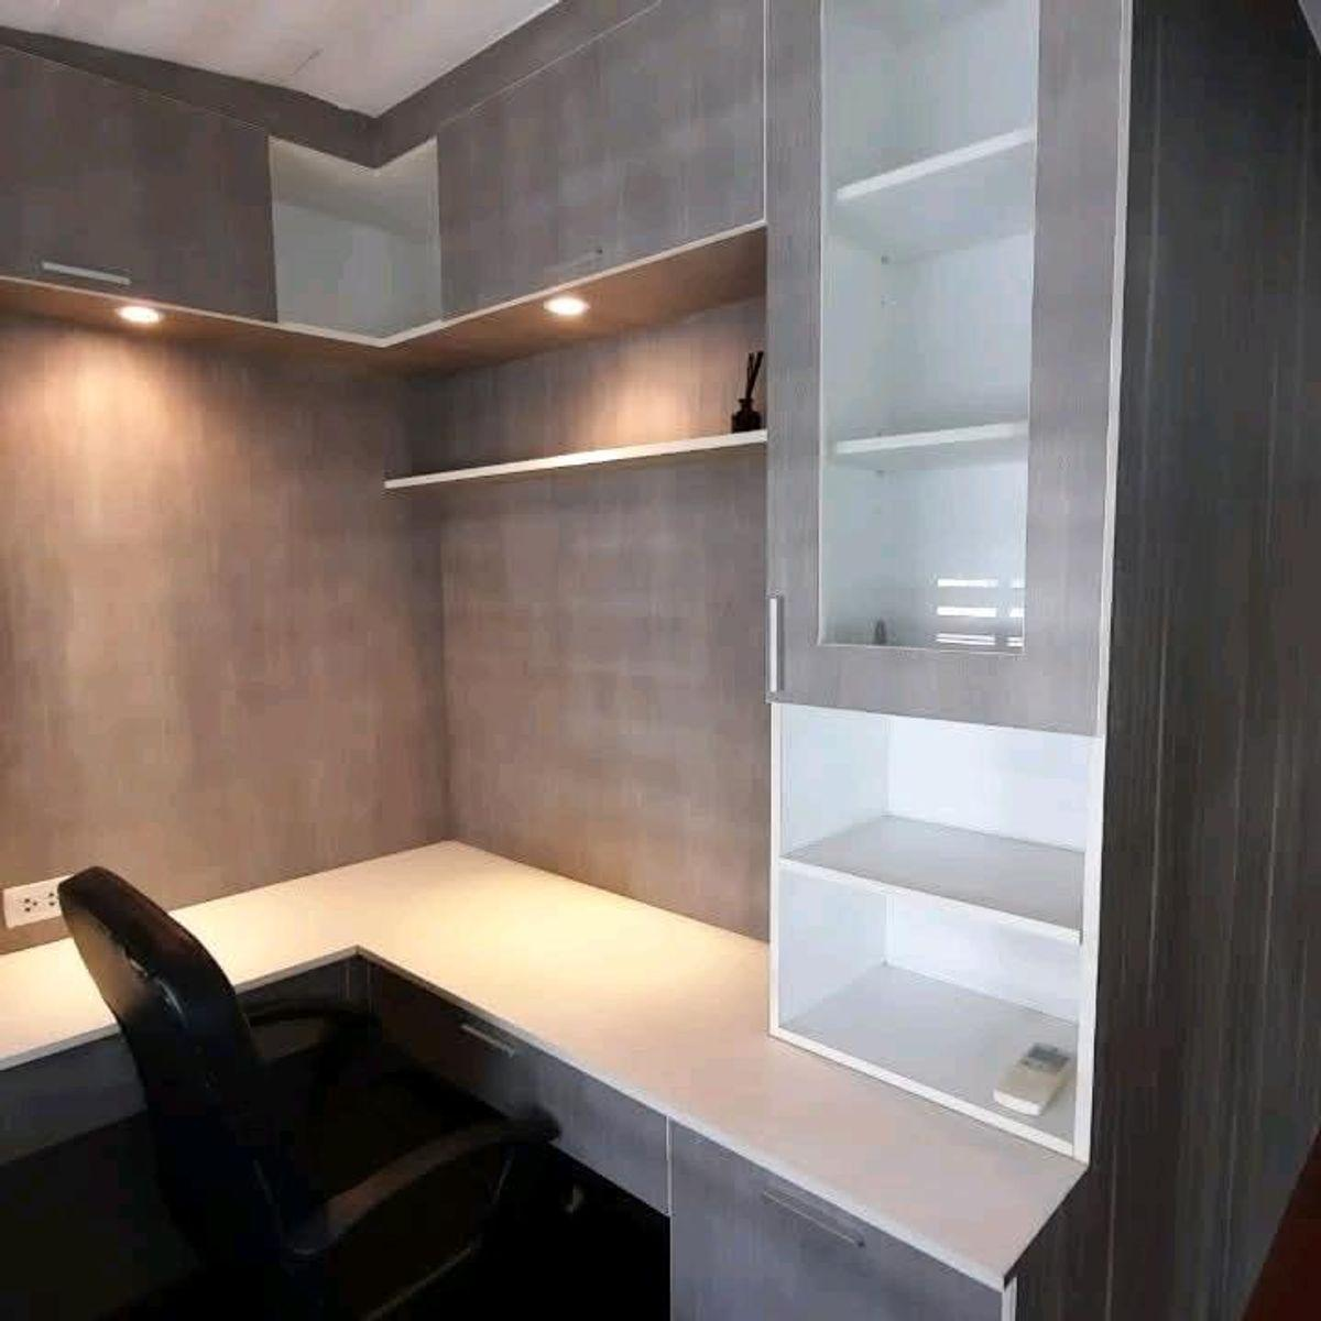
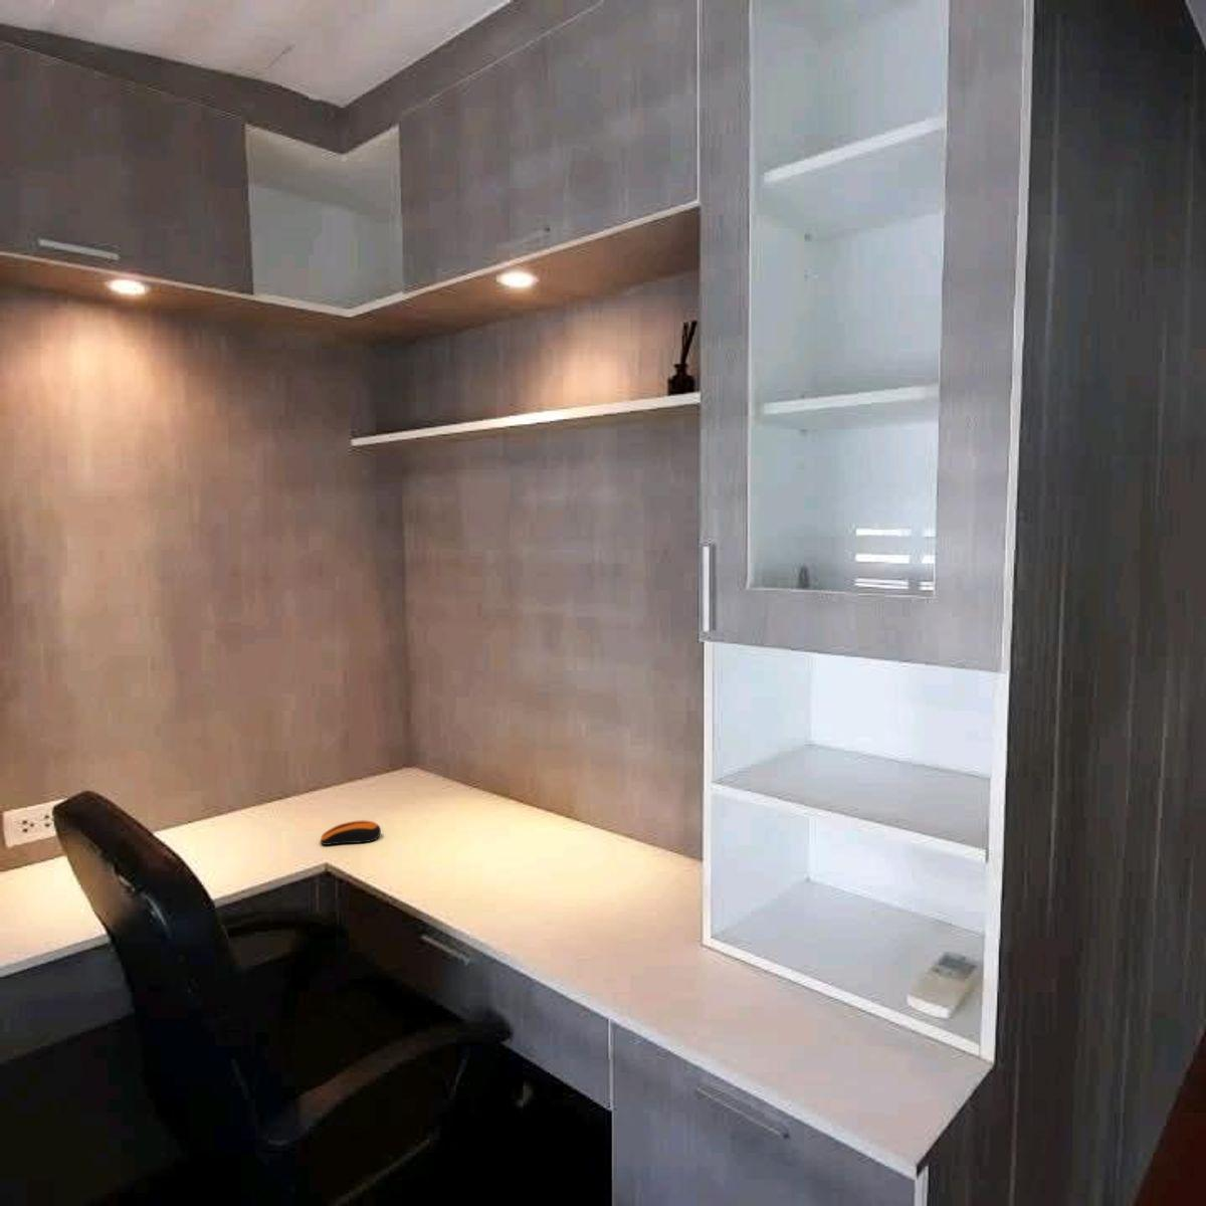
+ computer mouse (351, 831)
